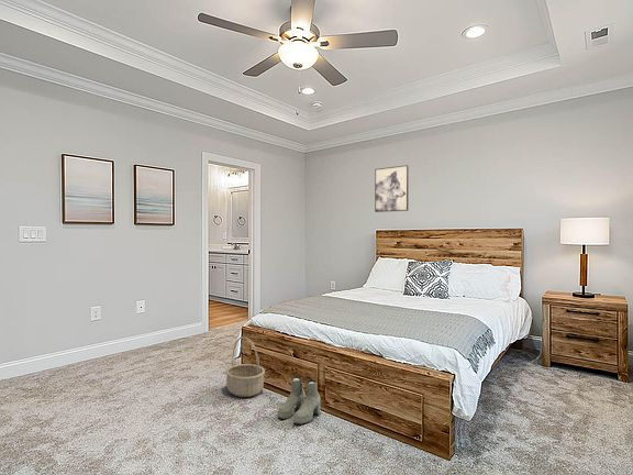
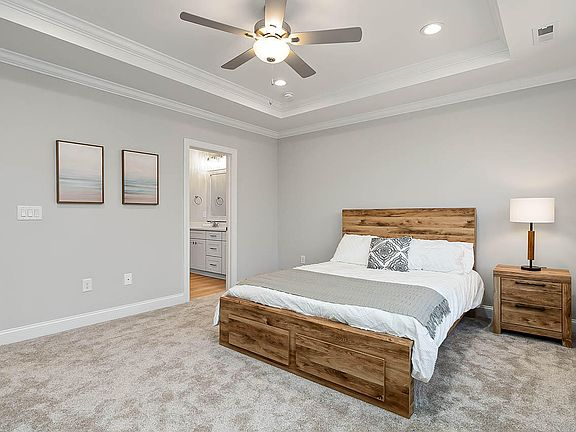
- boots (299, 398)
- basket (245, 364)
- wall art (390, 189)
